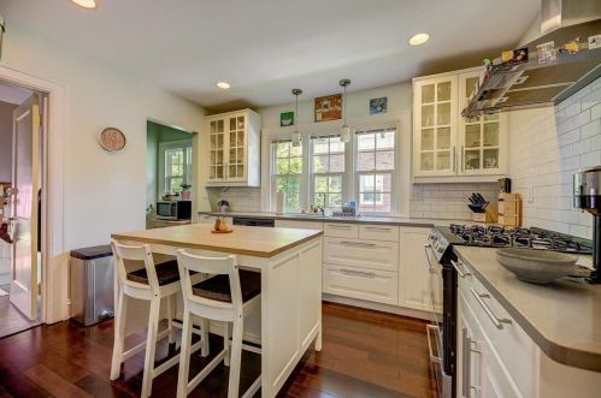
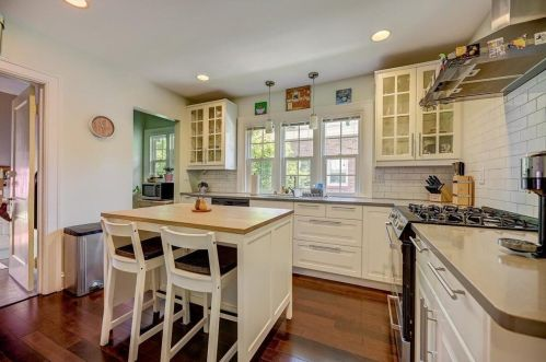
- bowl (532, 266)
